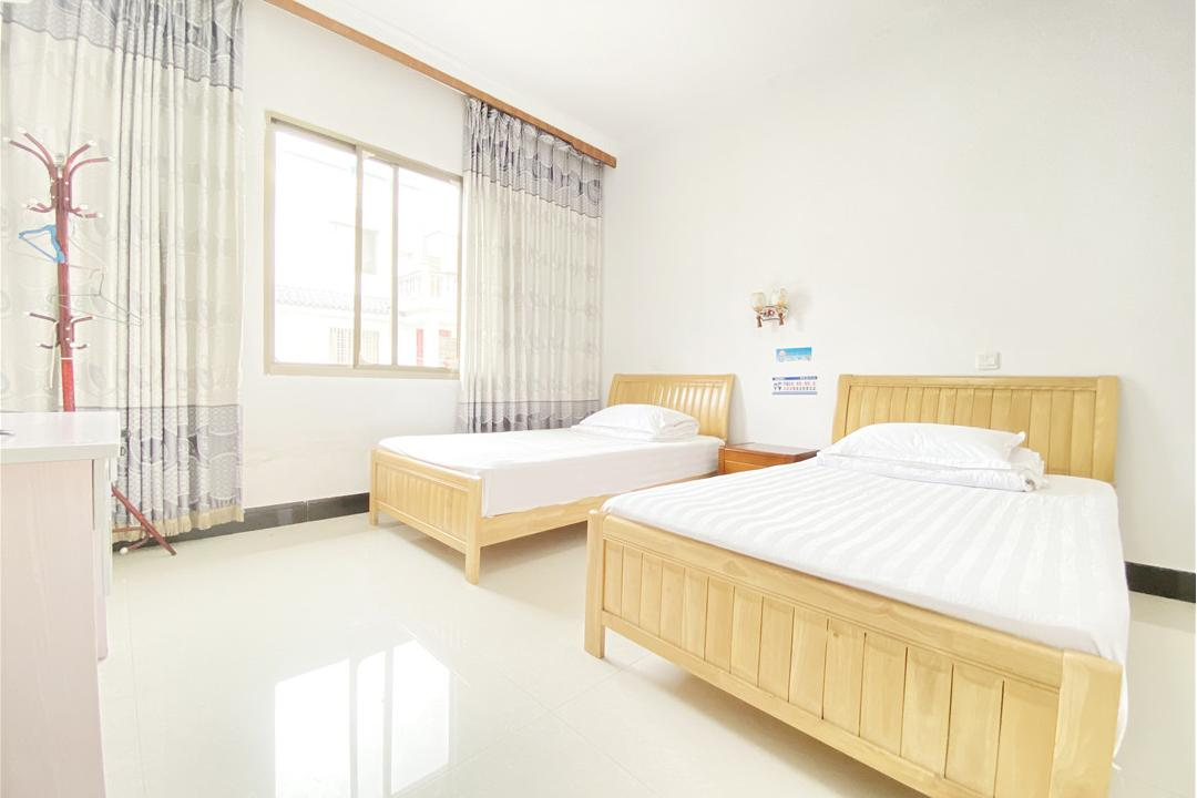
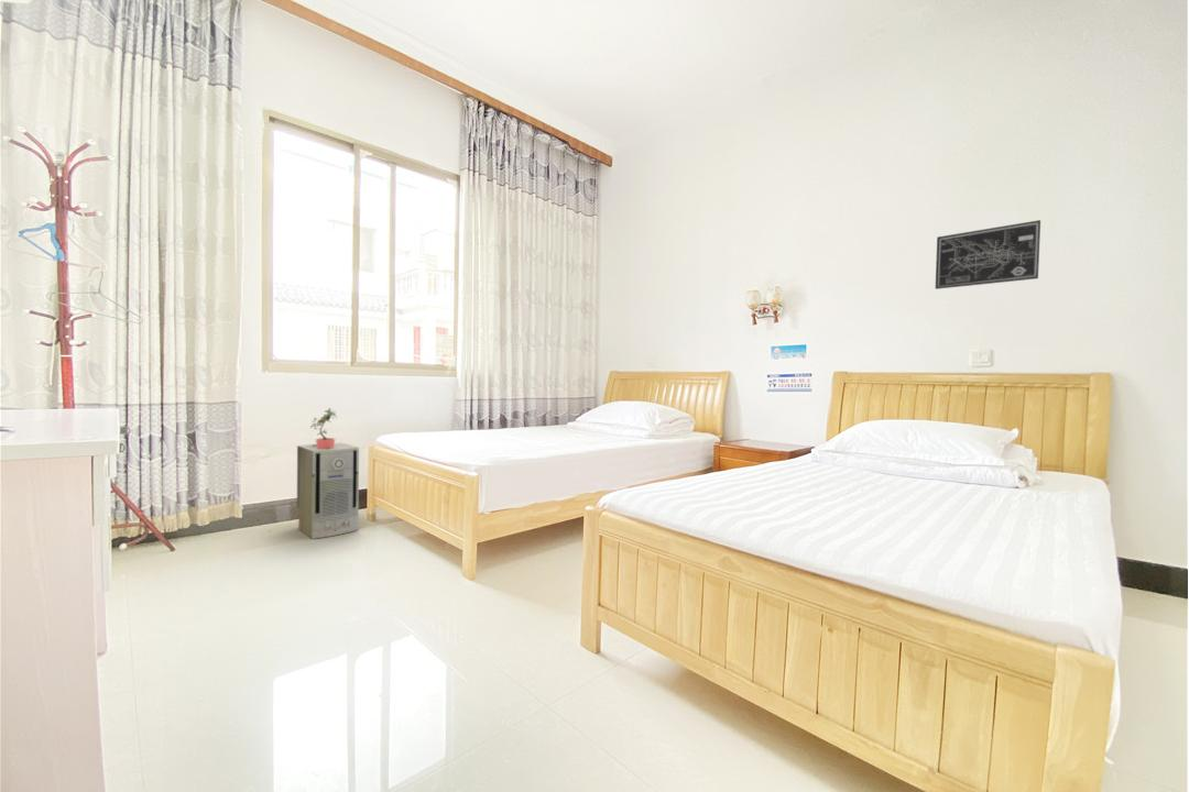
+ air purifier (327, 487)
+ wall art (984, 256)
+ potted plant (321, 427)
